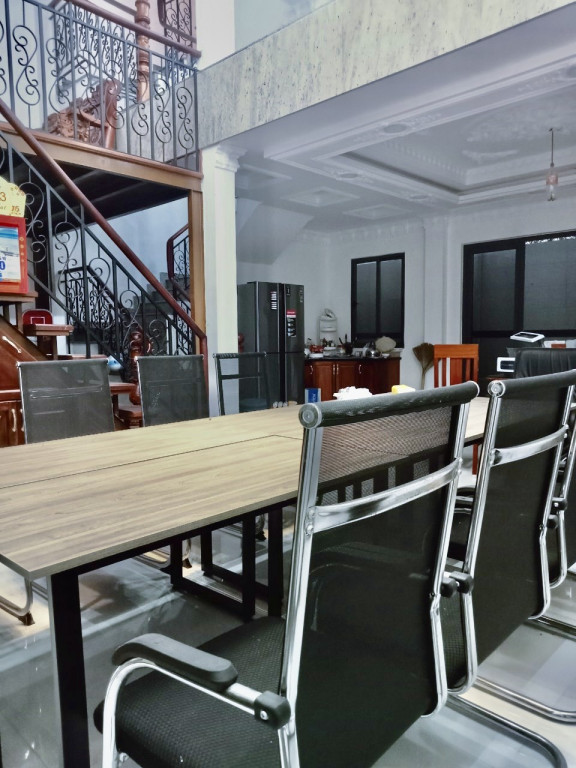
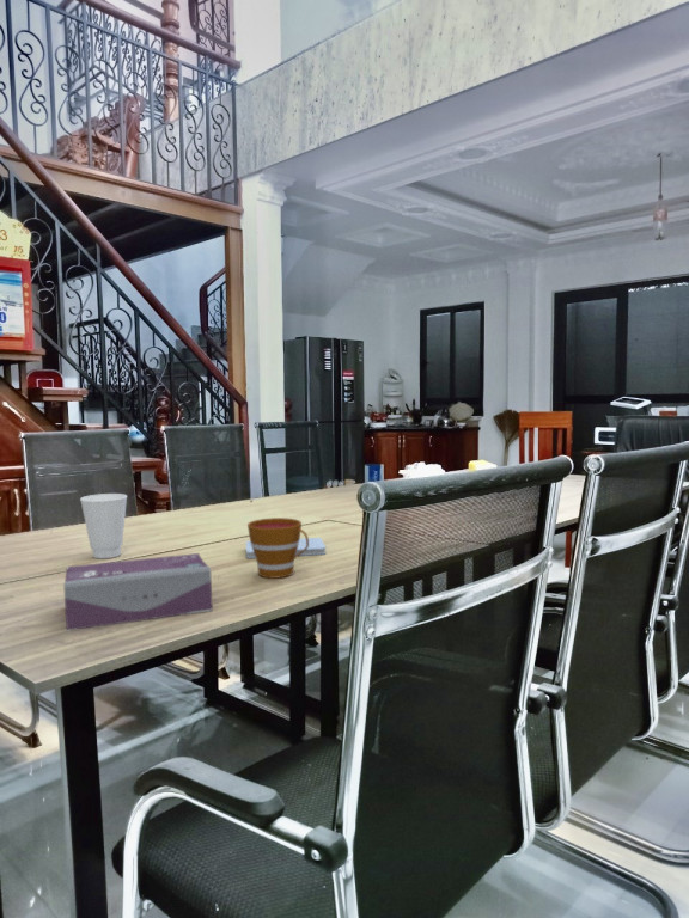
+ cup (105, 526)
+ tissue box (138, 587)
+ notepad (295, 552)
+ cup (279, 547)
